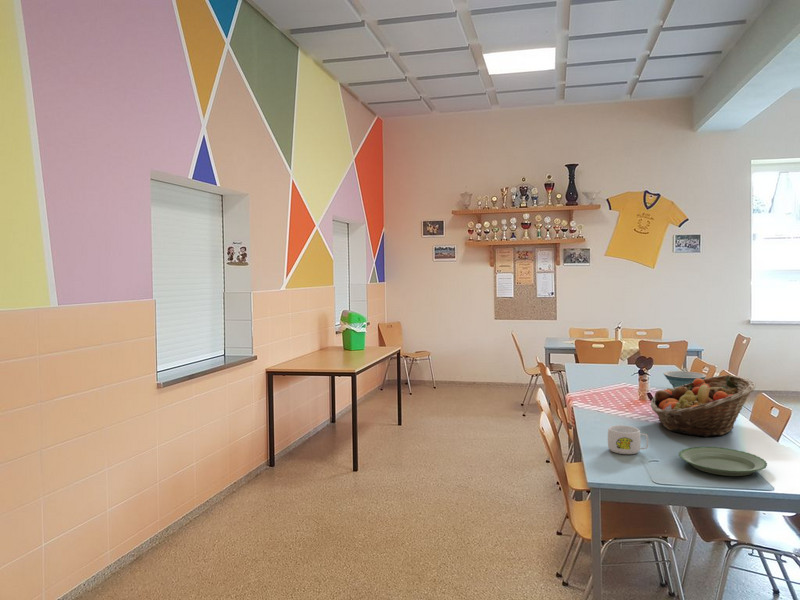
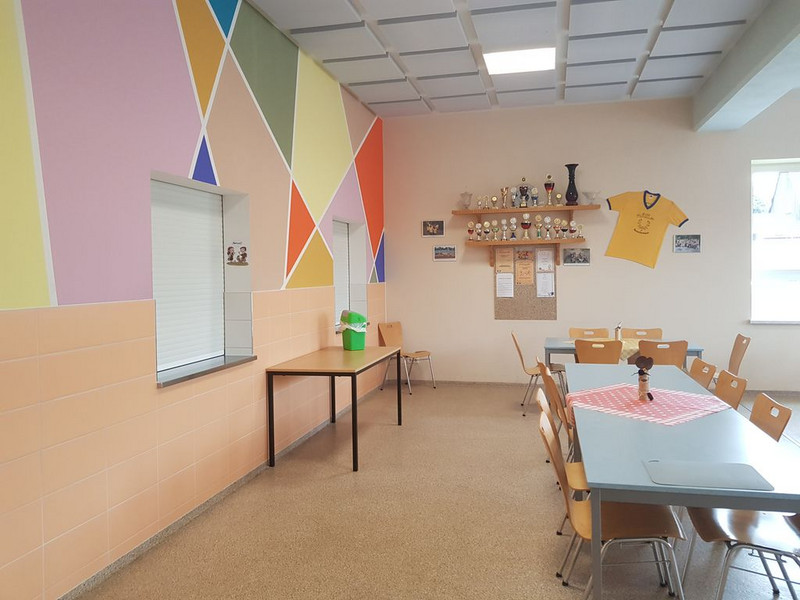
- plate (721, 462)
- fruit basket (700, 402)
- bowl (684, 383)
- mug (624, 439)
